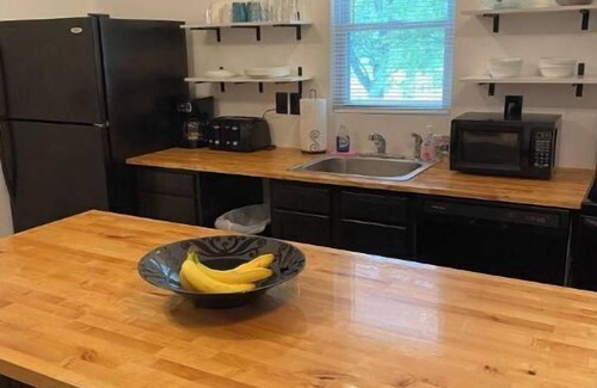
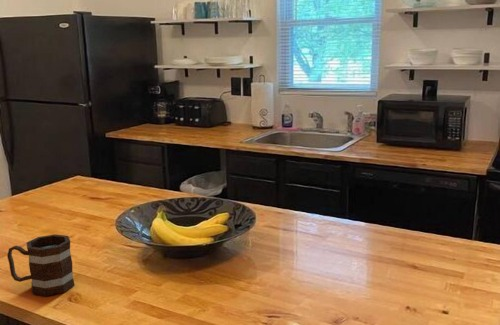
+ mug (40, 264)
